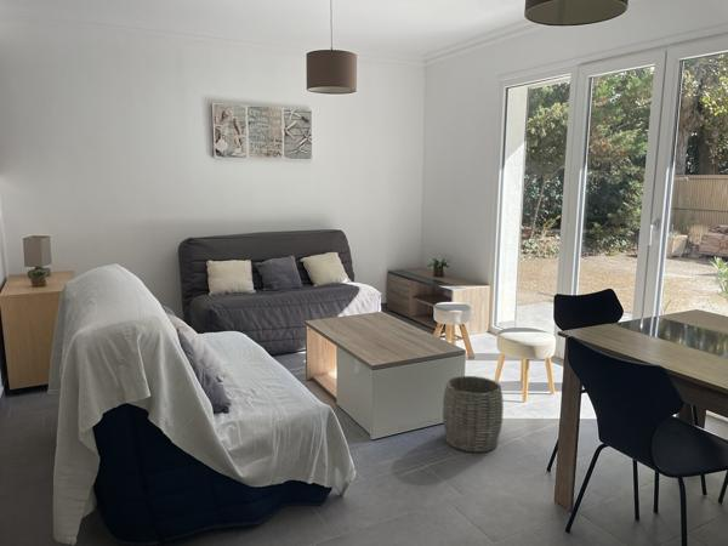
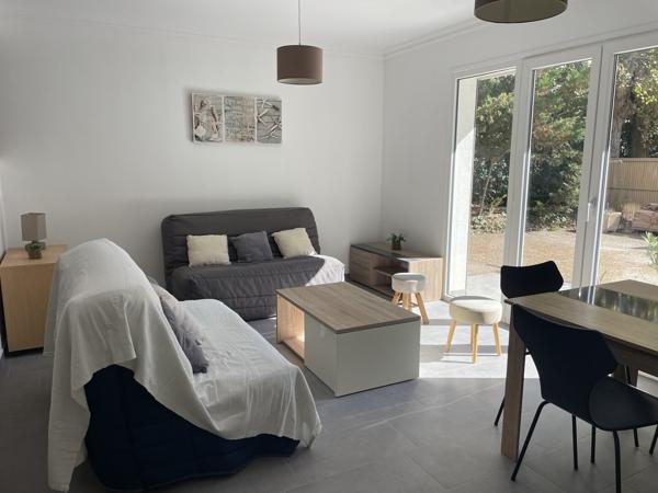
- woven basket (472, 413)
